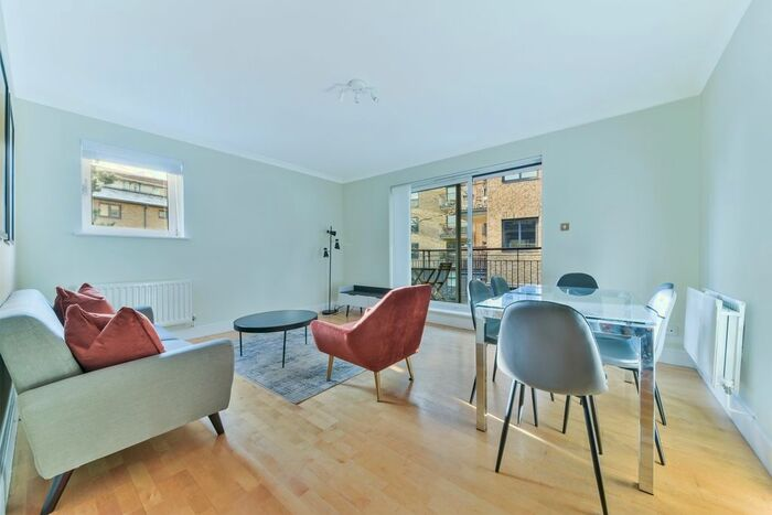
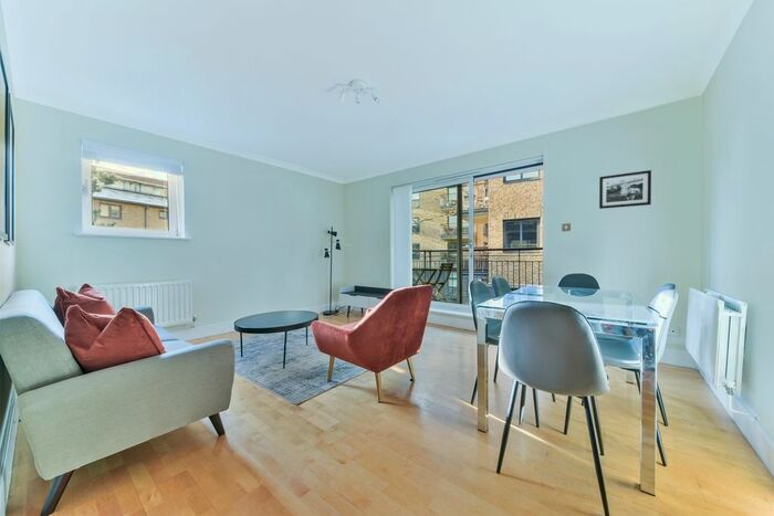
+ picture frame (624, 190)
